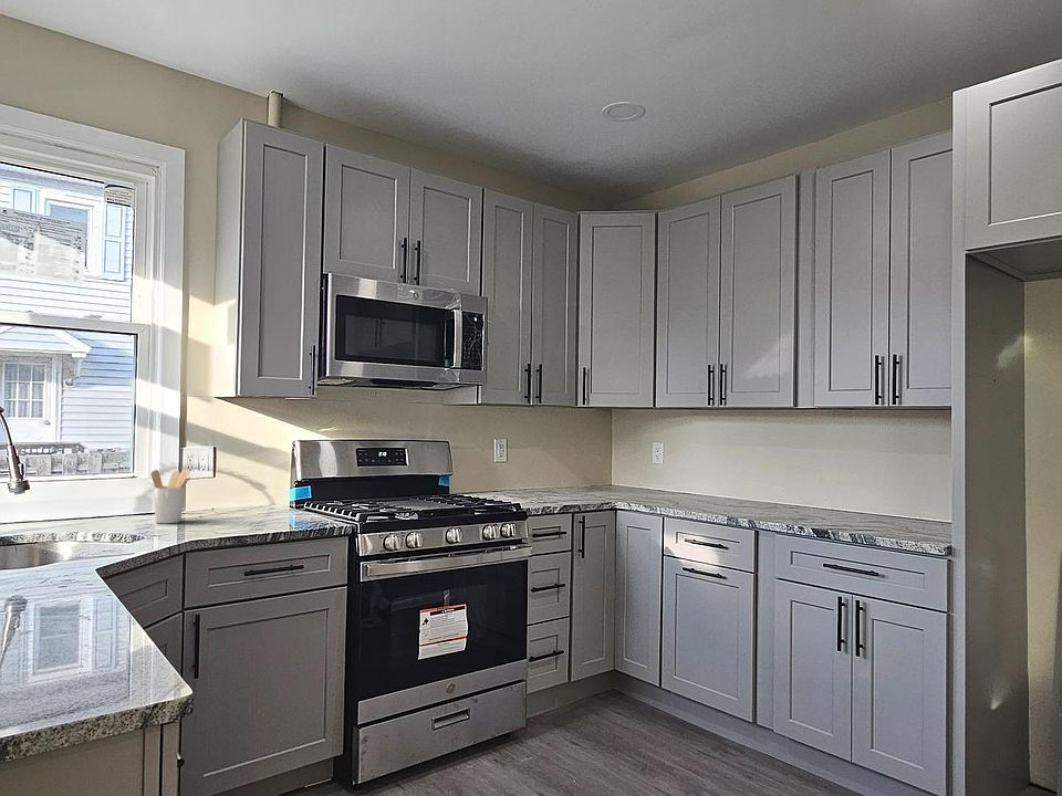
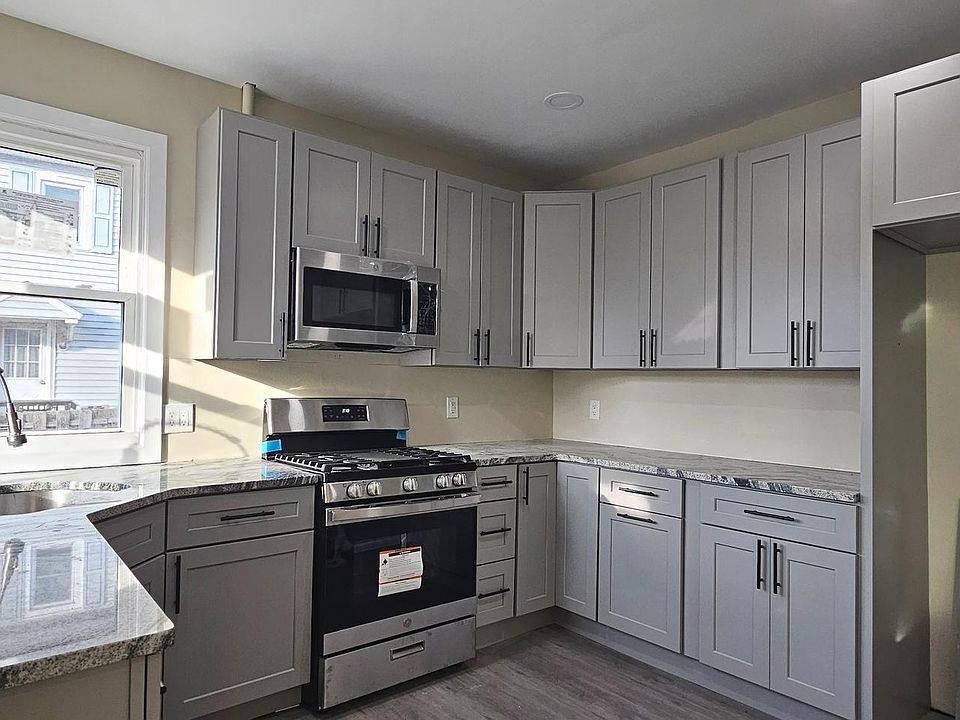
- utensil holder (173, 494)
